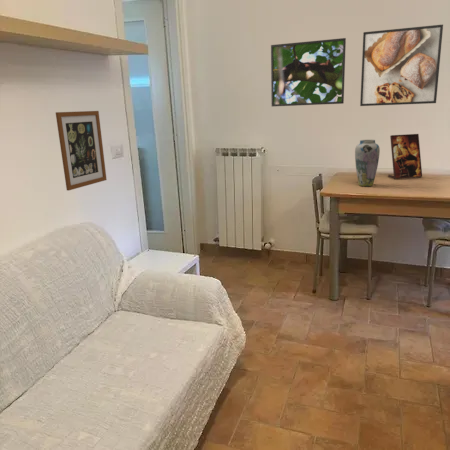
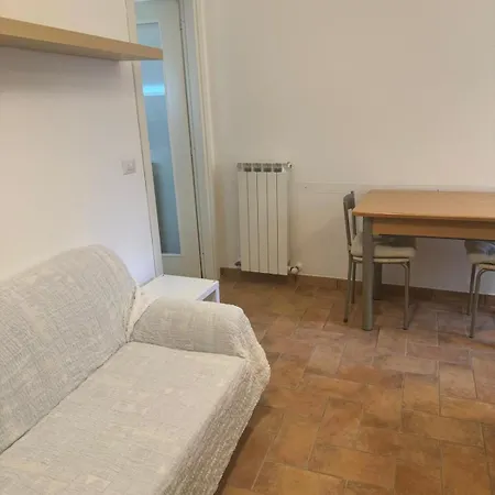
- wall art (83, 149)
- picture frame (406, 156)
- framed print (399, 67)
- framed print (306, 74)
- vase (366, 162)
